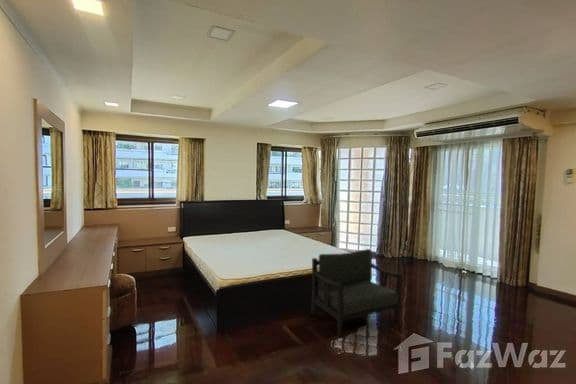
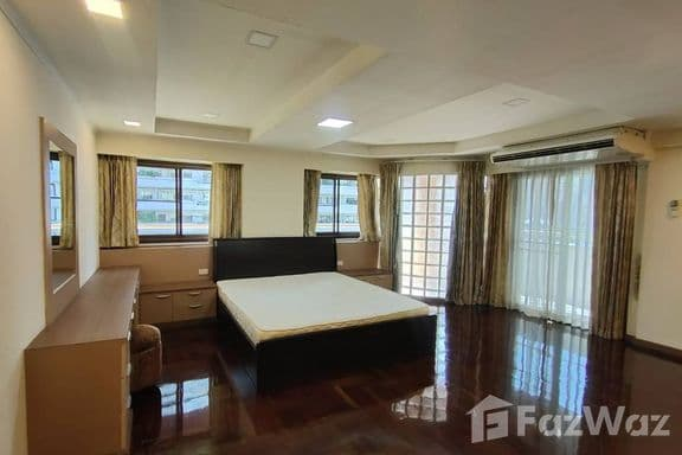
- armchair (356, 287)
